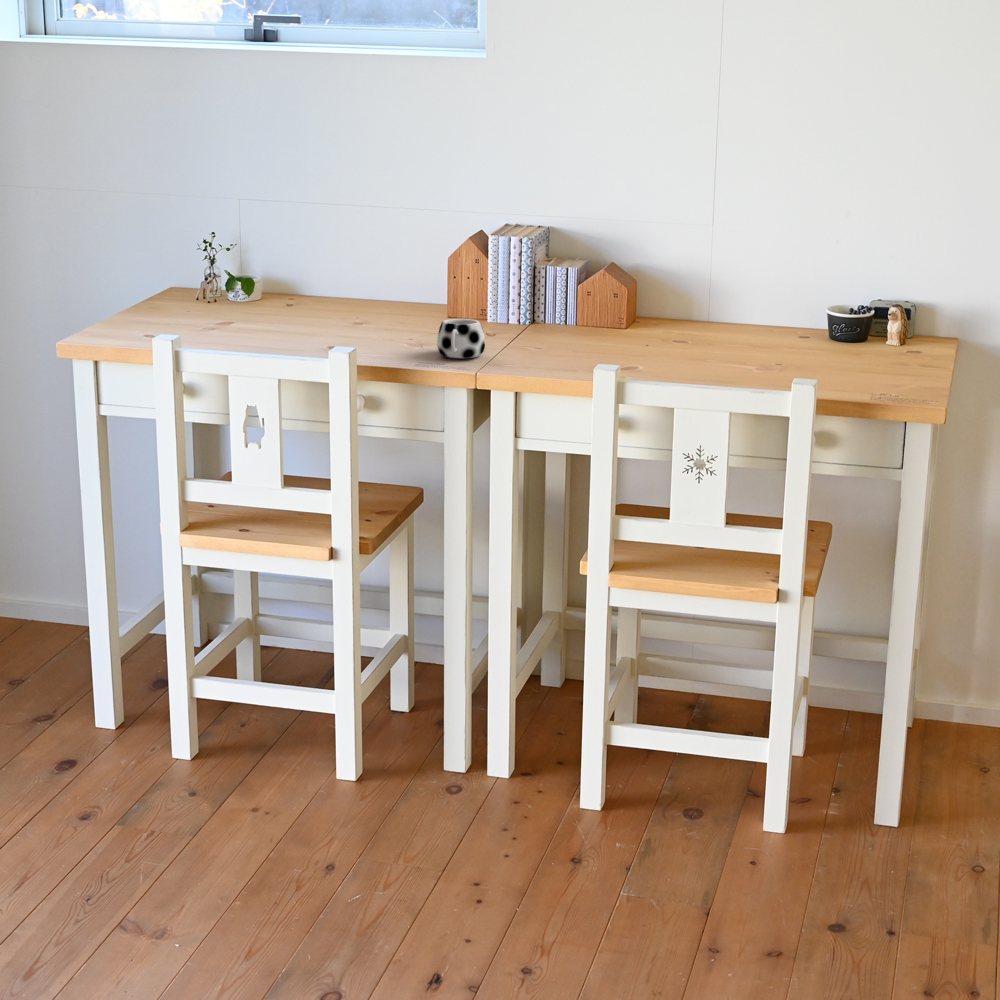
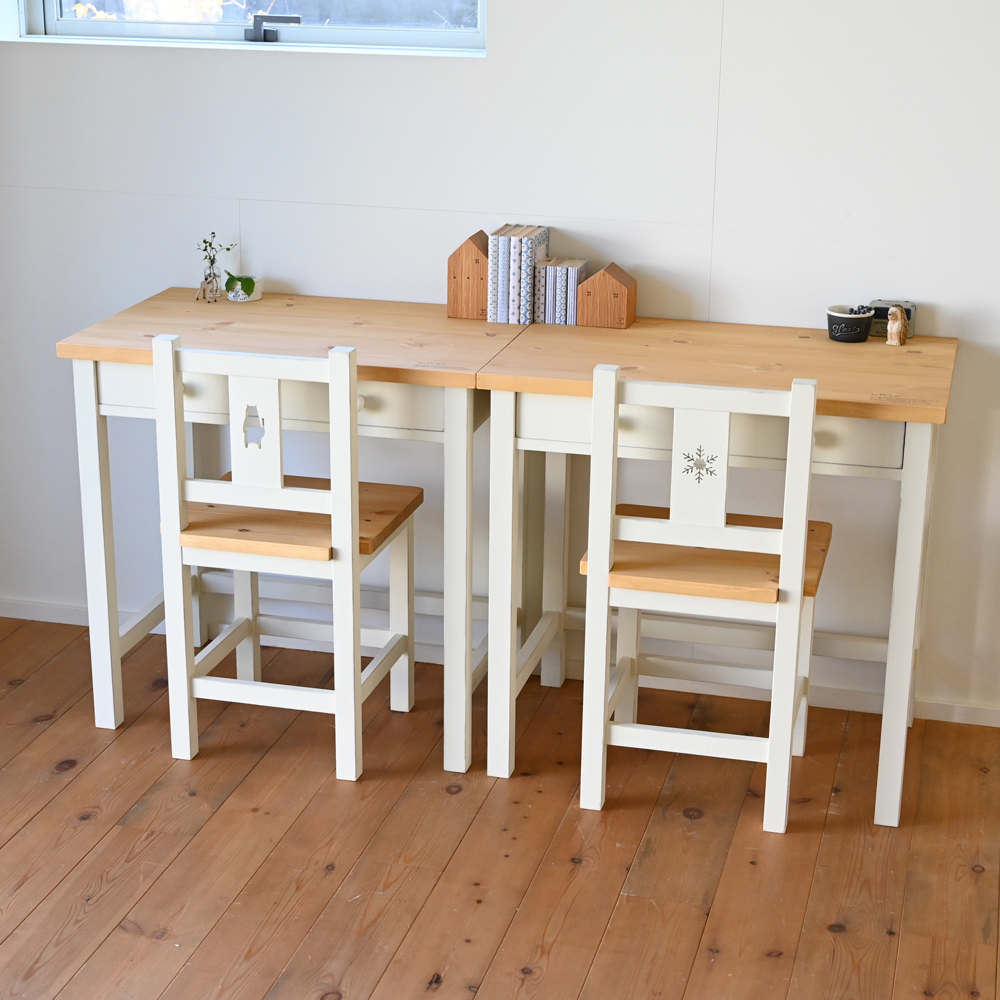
- mug (459, 339)
